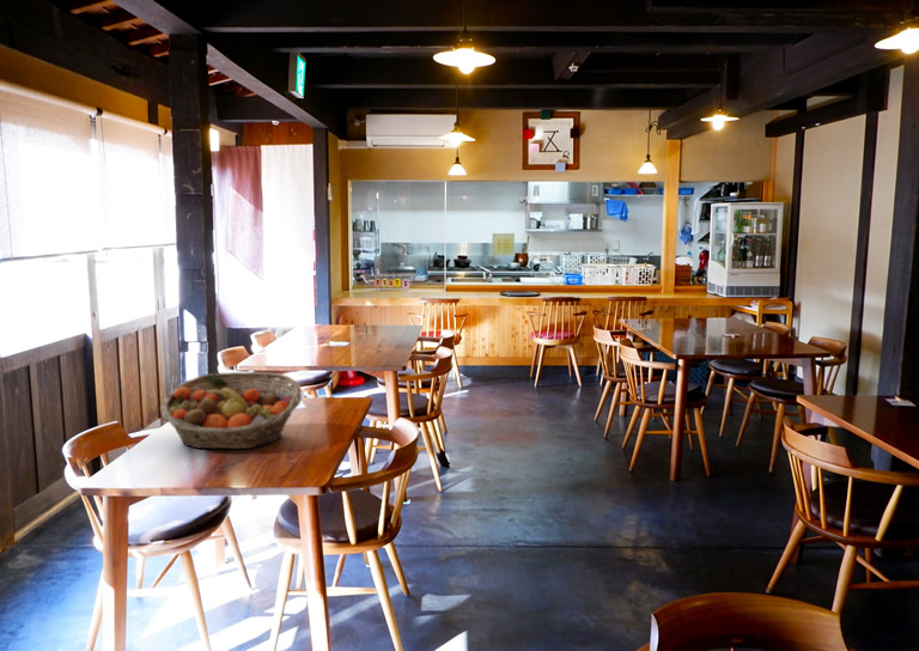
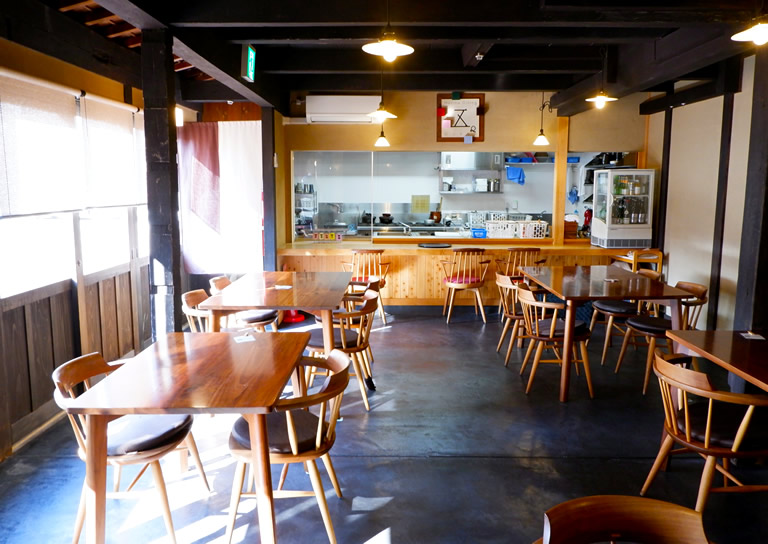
- fruit basket (232, 409)
